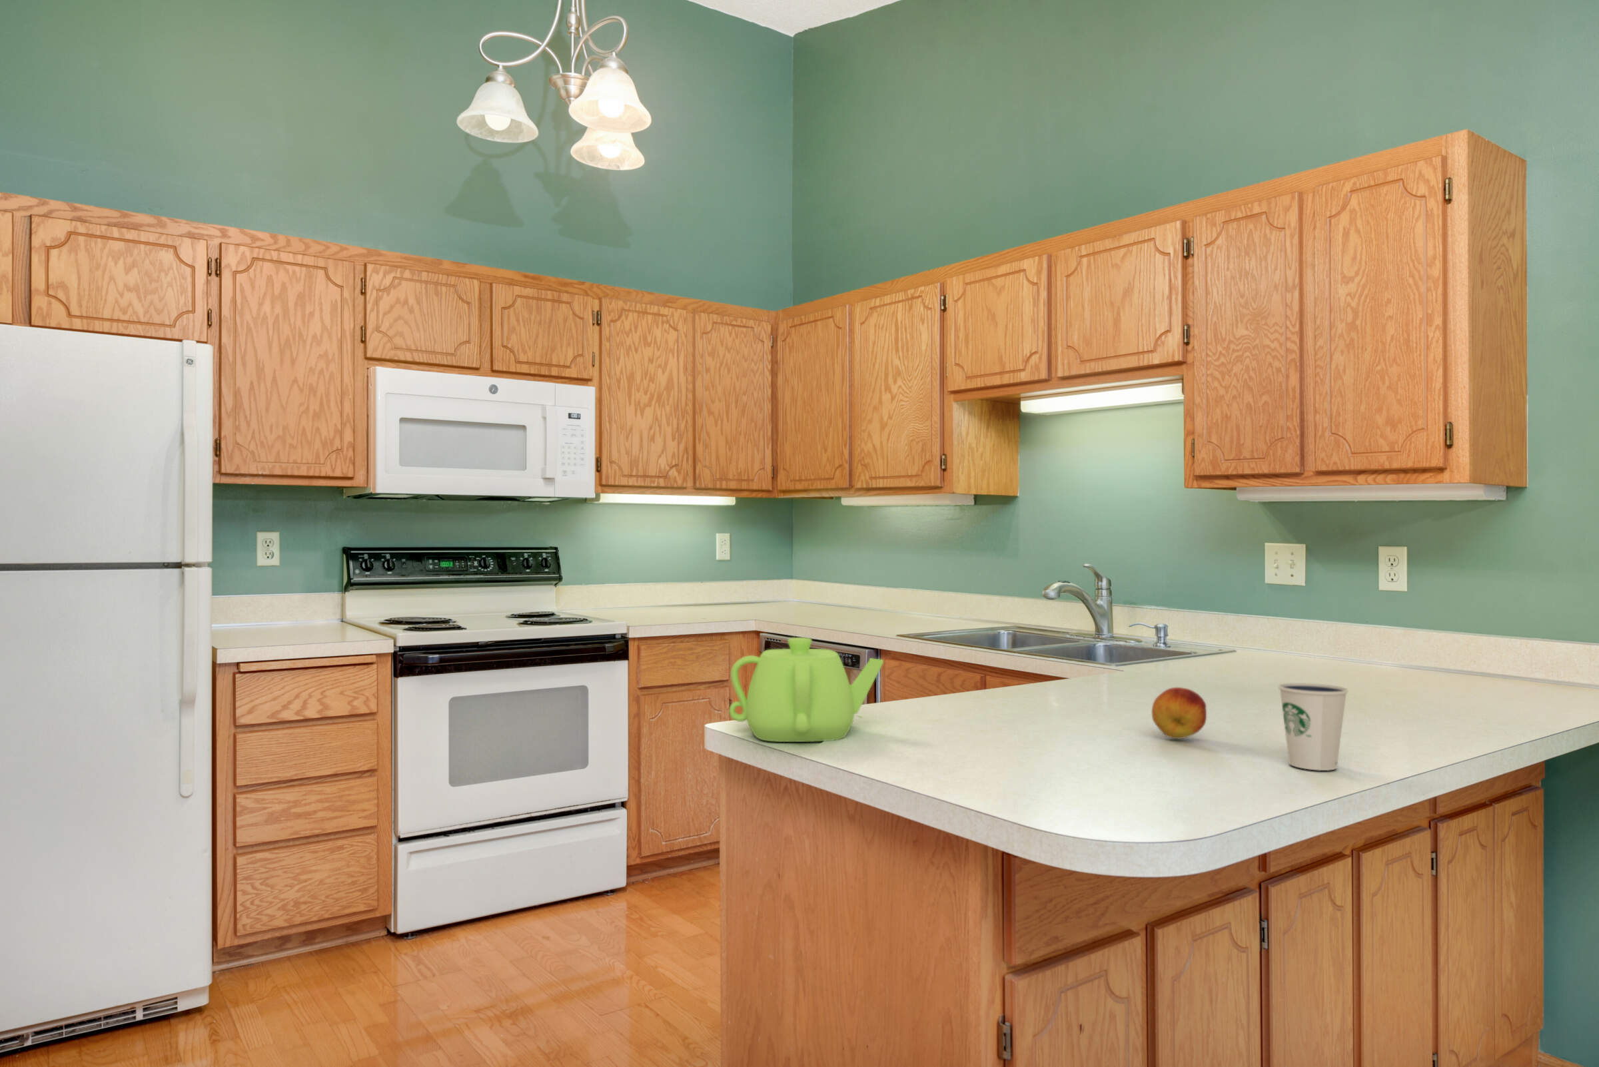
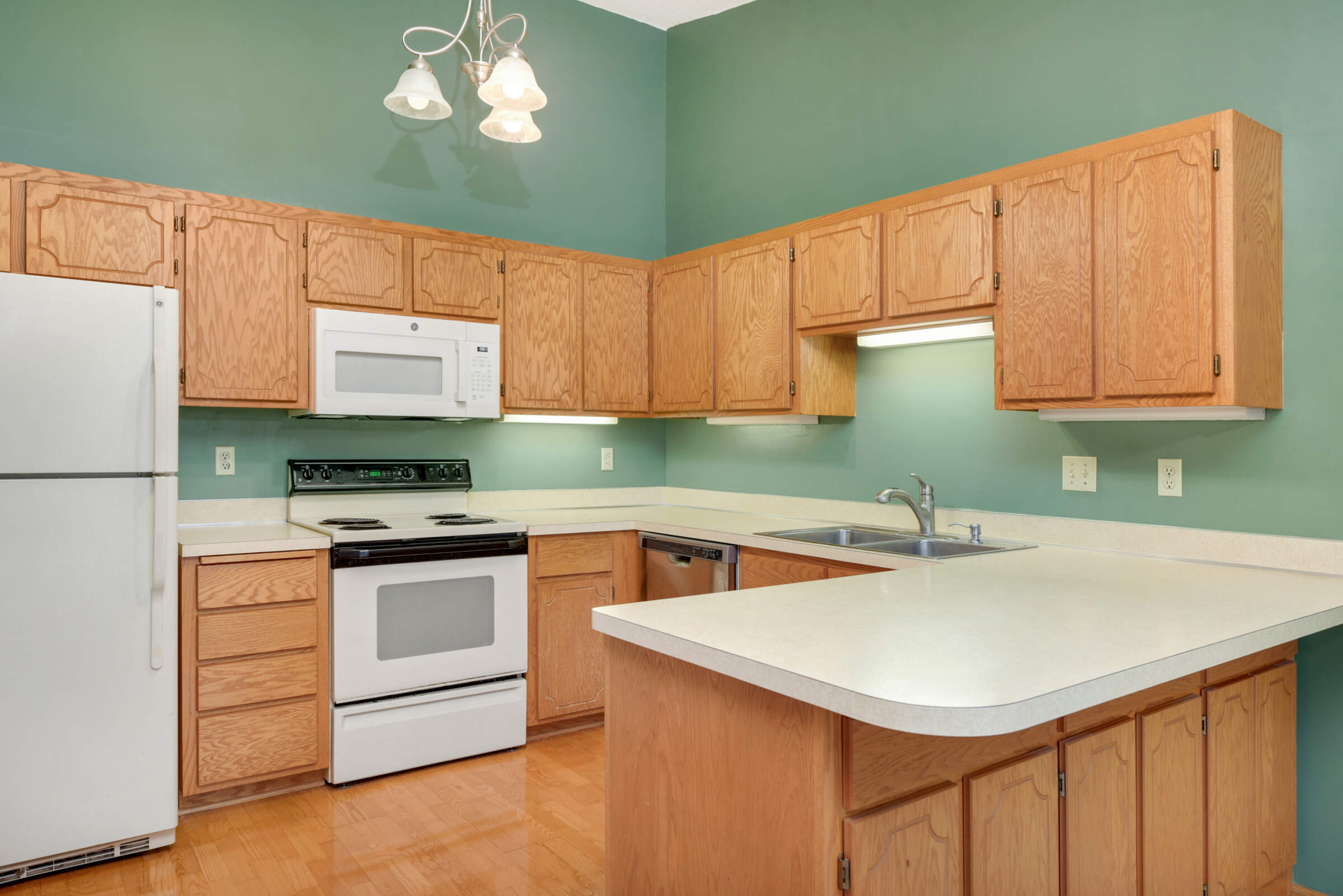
- fruit (1179, 712)
- teapot (806, 685)
- dixie cup (1312, 726)
